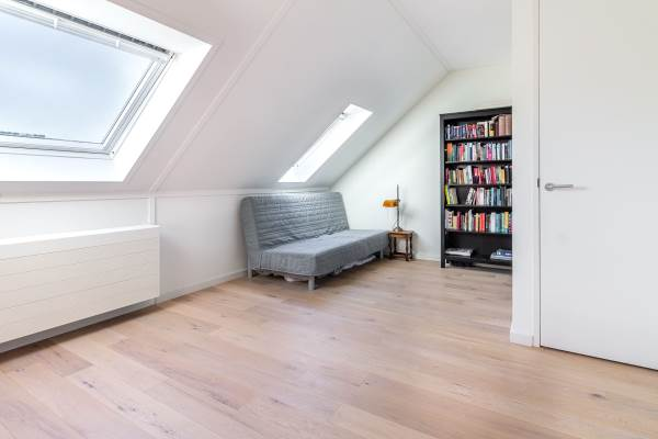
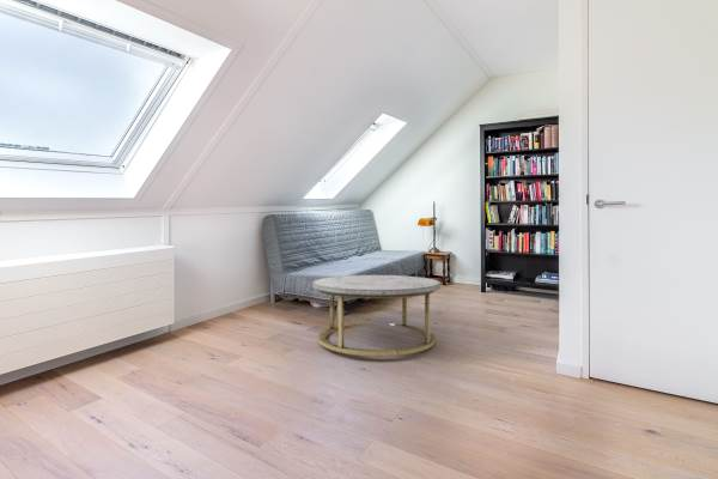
+ coffee table (376, 297)
